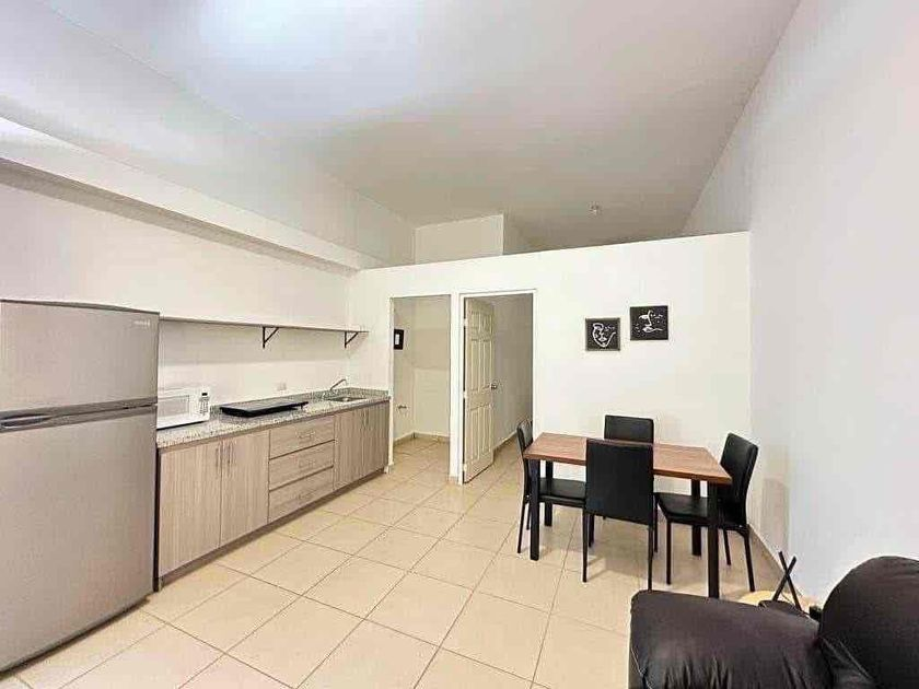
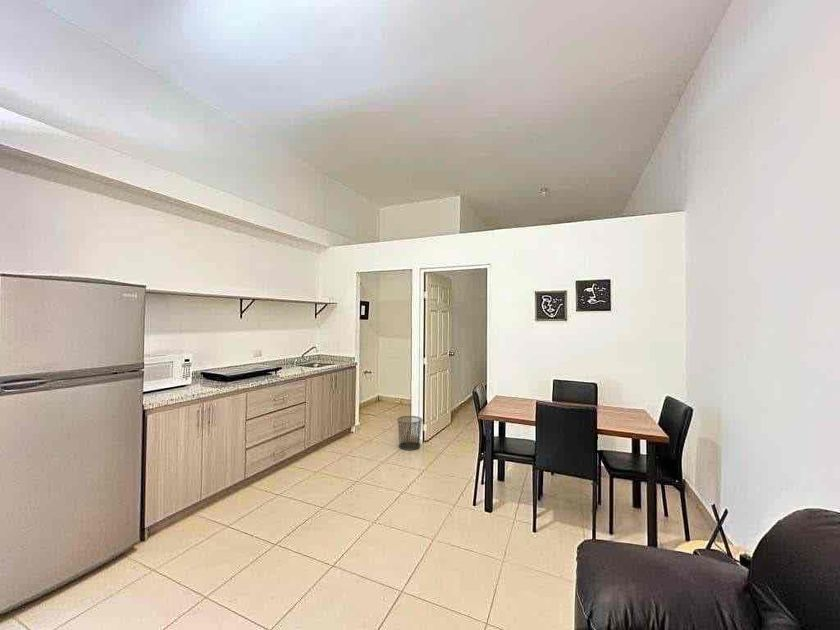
+ waste bin (409, 432)
